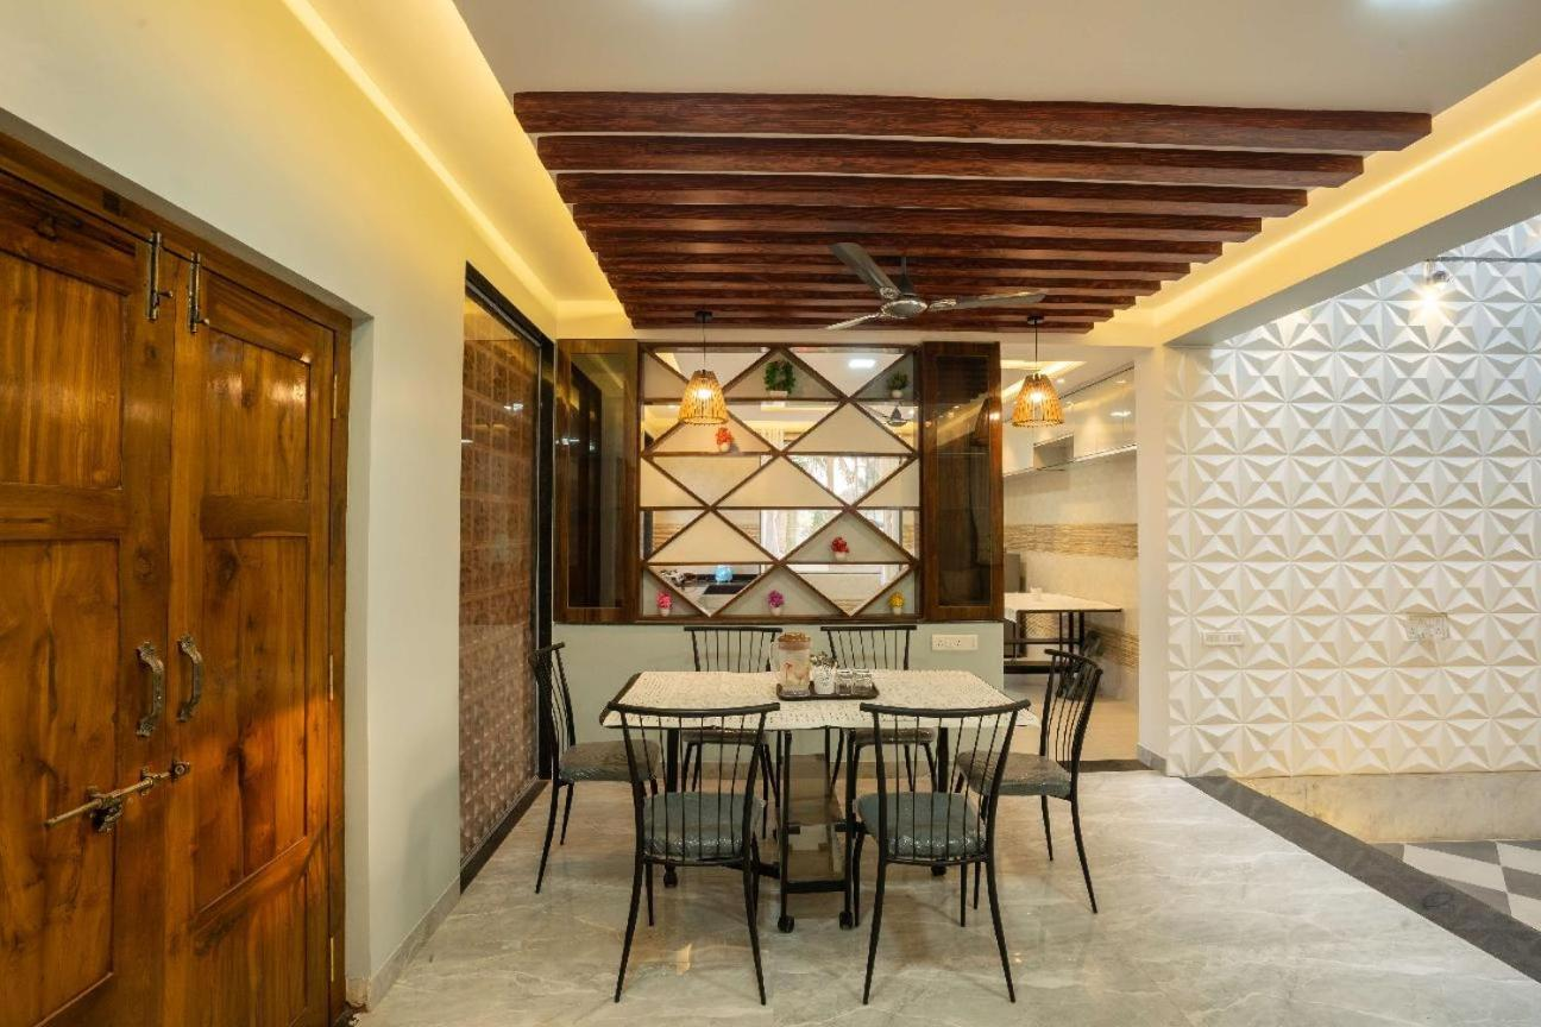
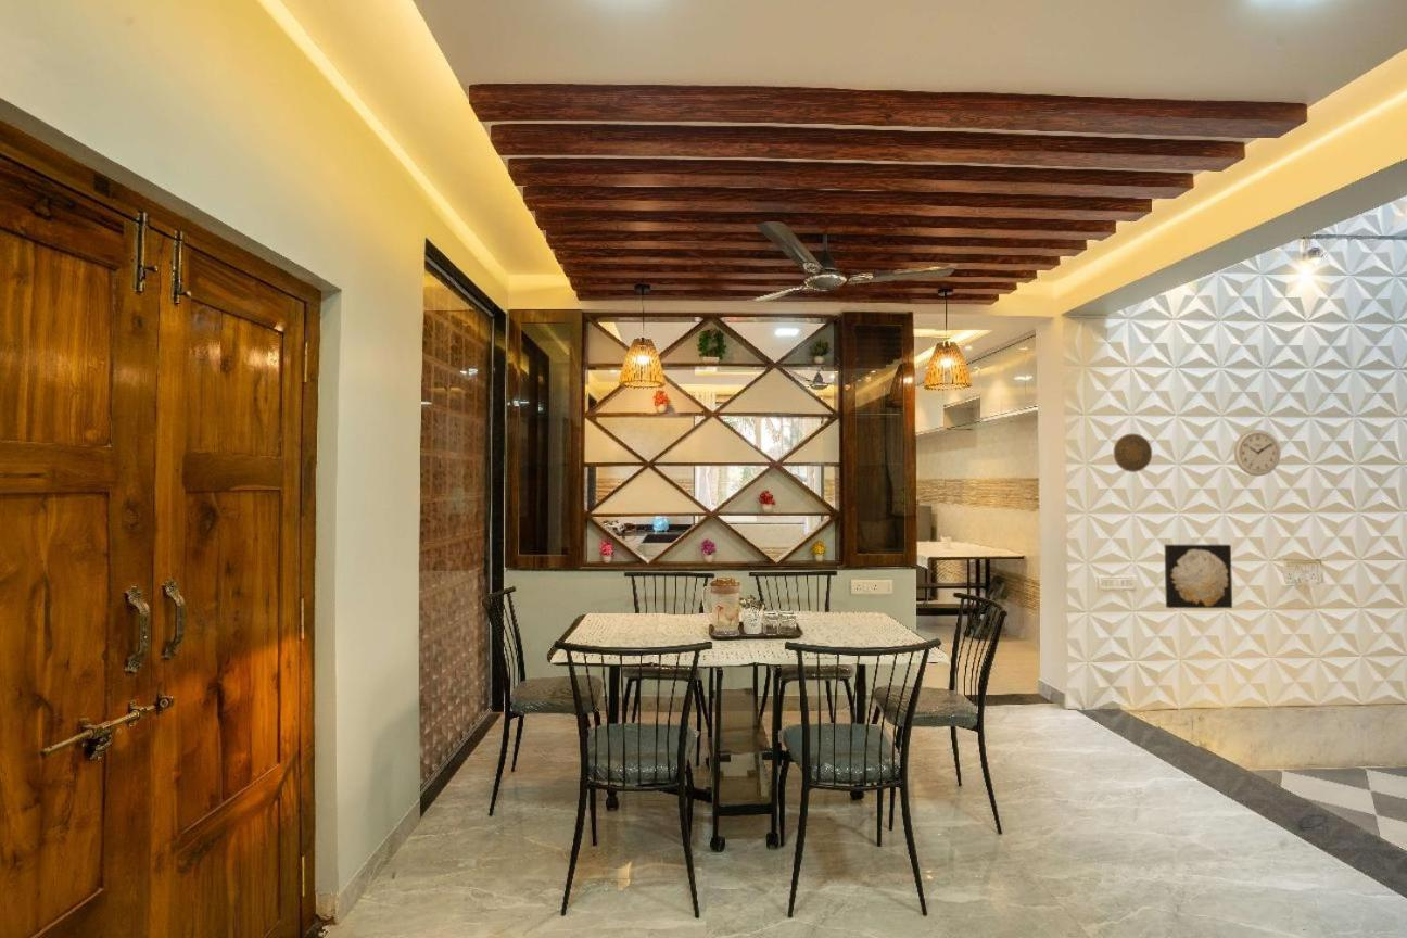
+ wall clock (1257, 453)
+ decorative plate (1133, 453)
+ wall art (1197, 575)
